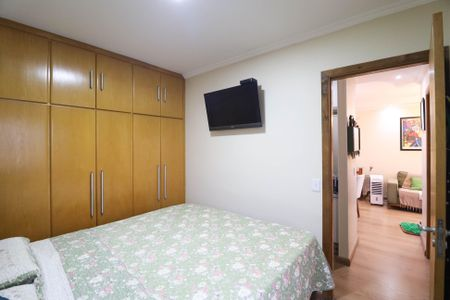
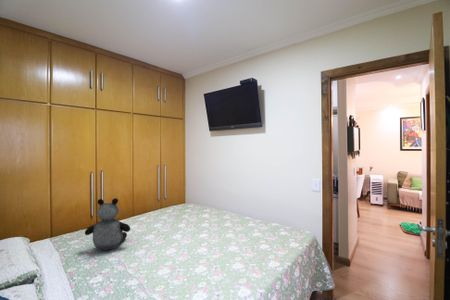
+ teddy bear (110, 221)
